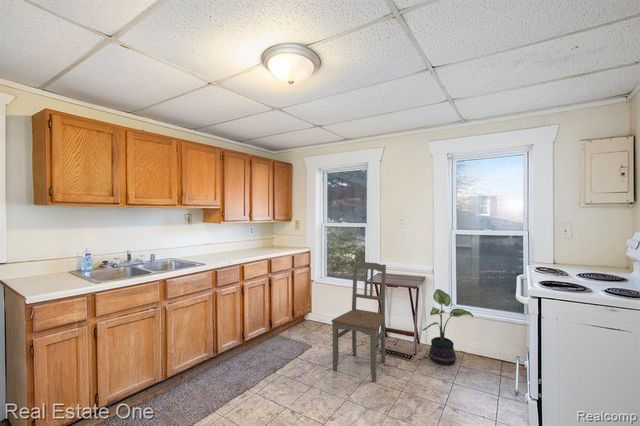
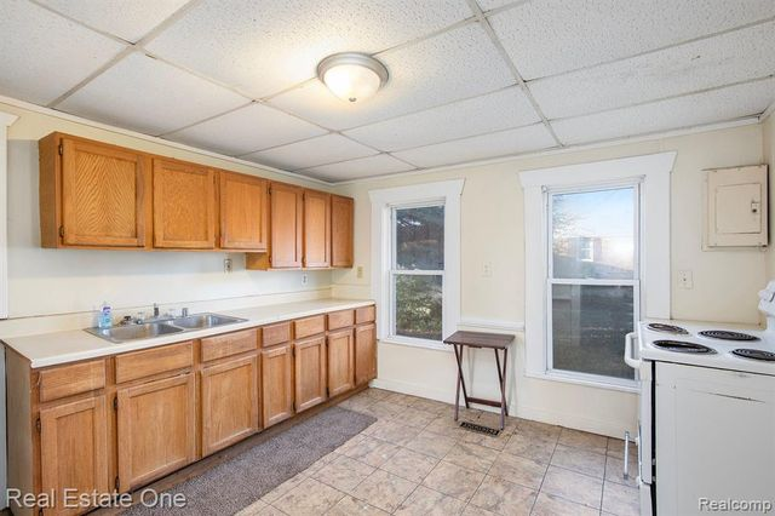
- dining chair (362, 315)
- potted plant (445, 326)
